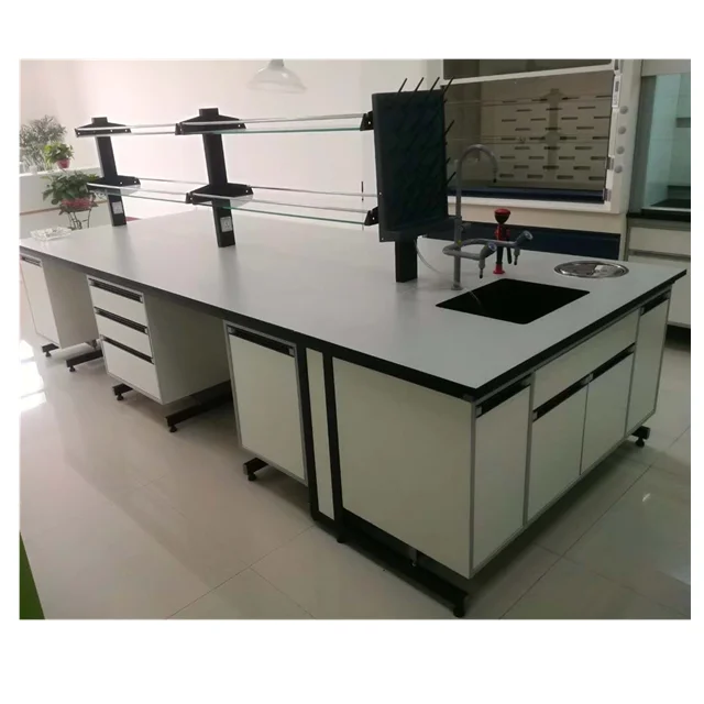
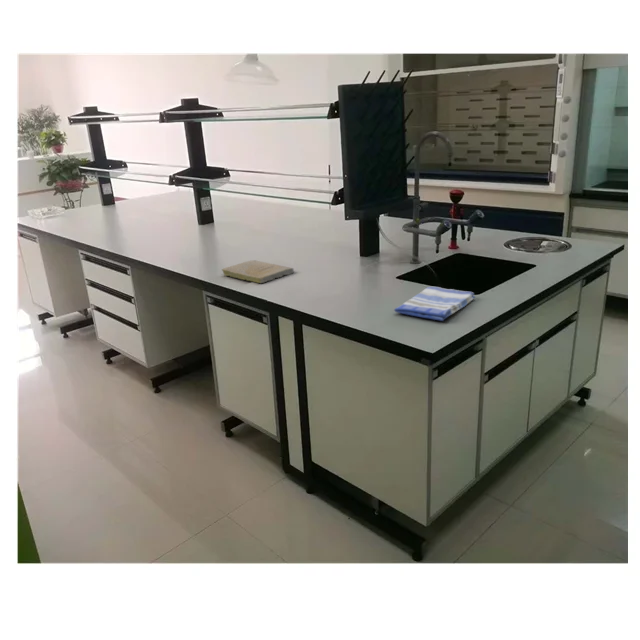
+ book (257, 271)
+ dish towel (435, 302)
